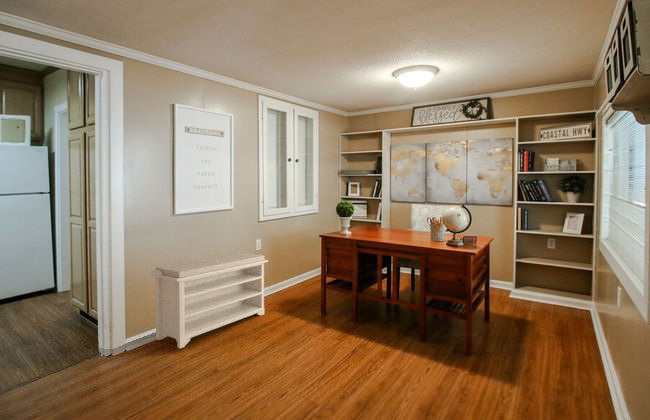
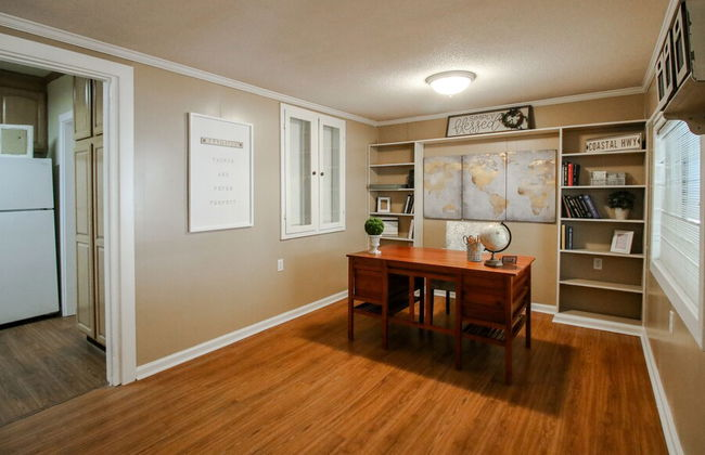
- bench (215, 293)
